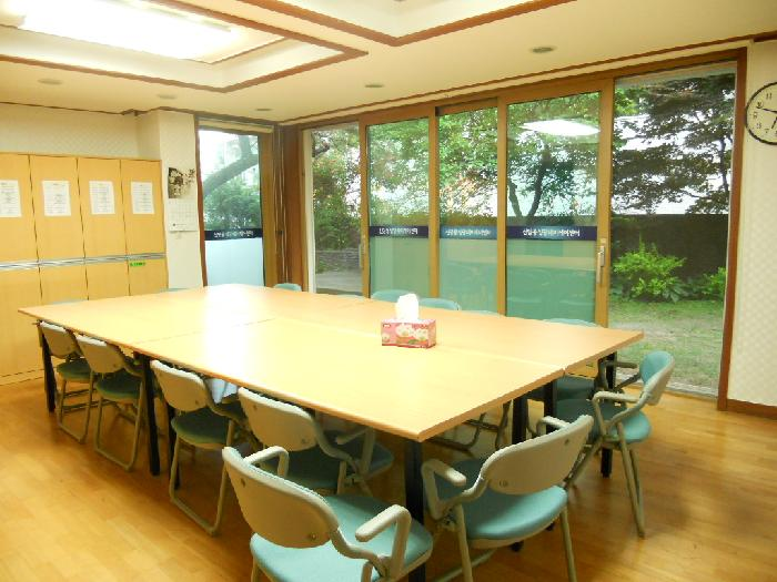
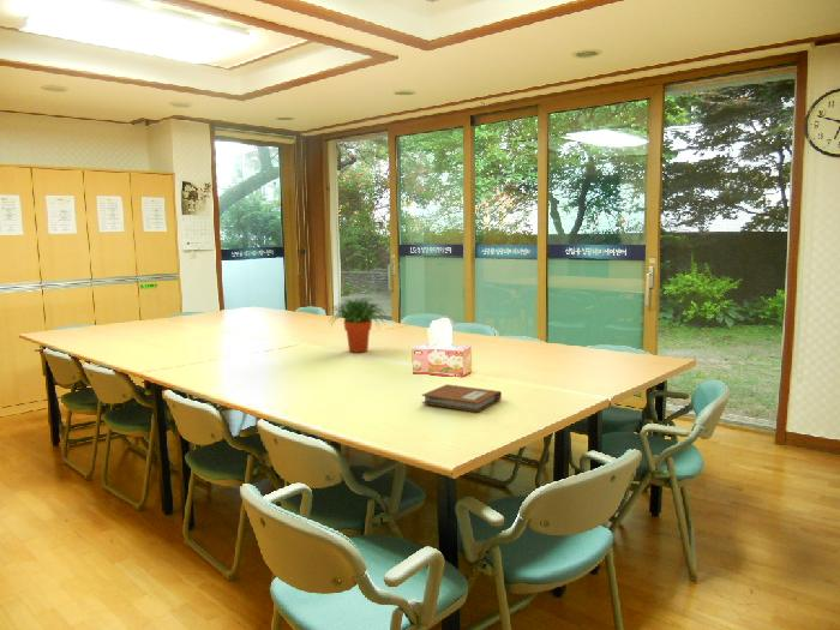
+ notebook (463, 397)
+ potted plant (358, 324)
